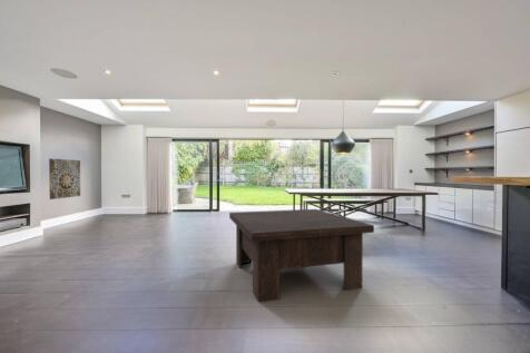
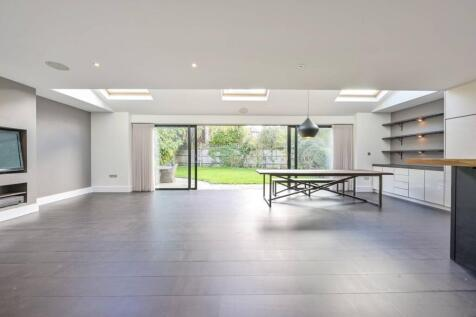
- wall art (66, 178)
- coffee table (292, 245)
